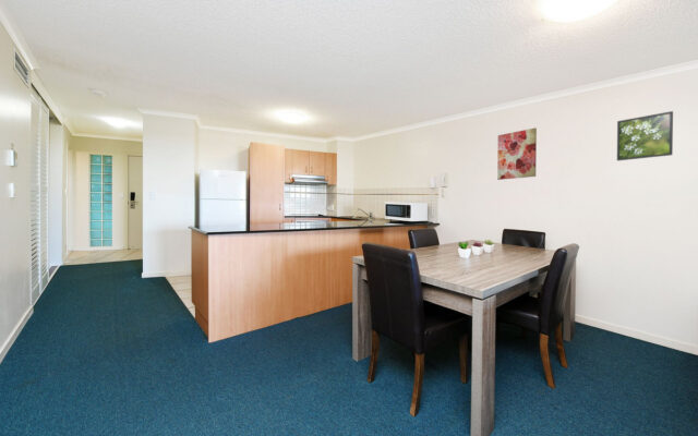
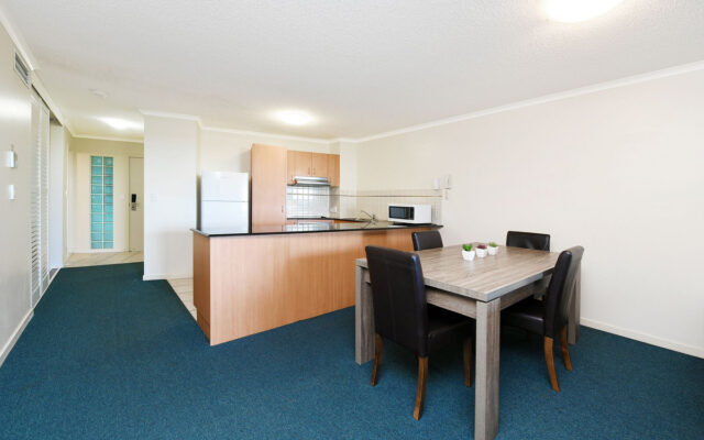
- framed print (643, 136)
- wall art (516, 155)
